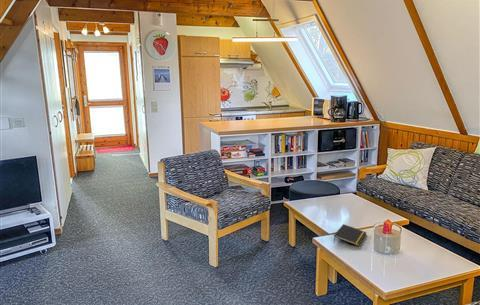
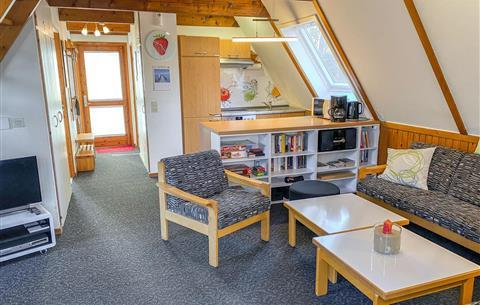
- notepad (350, 234)
